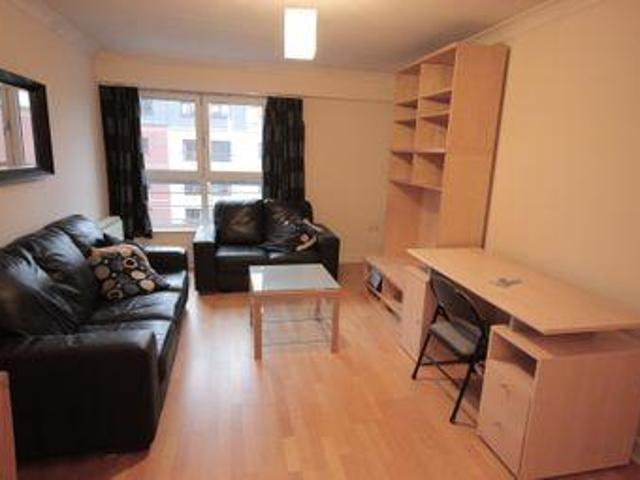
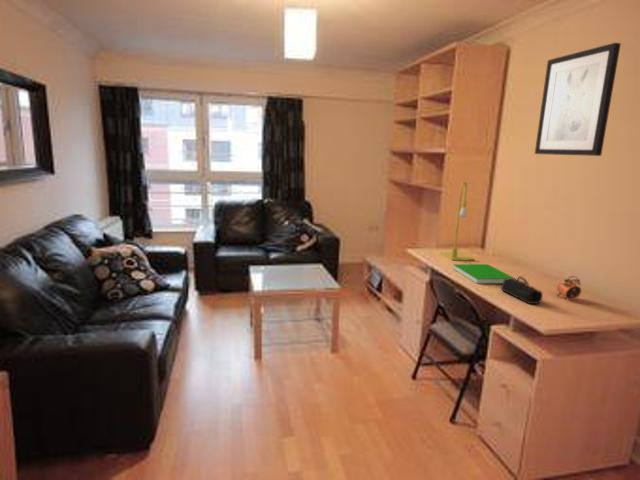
+ alarm clock (569, 286)
+ table lamp (458, 220)
+ pencil case (521, 287)
+ book (482, 273)
+ wall art (572, 104)
